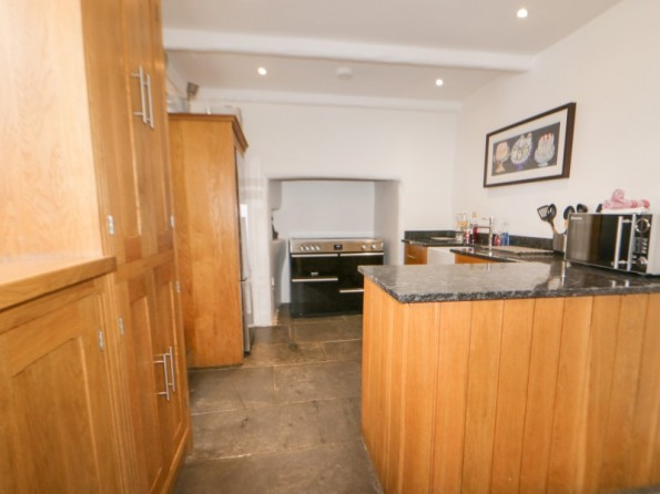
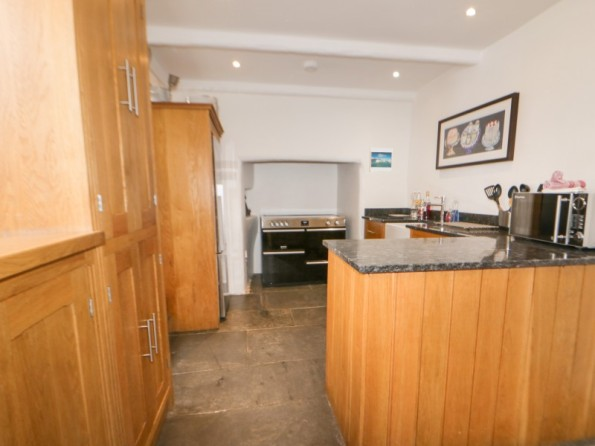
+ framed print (380, 159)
